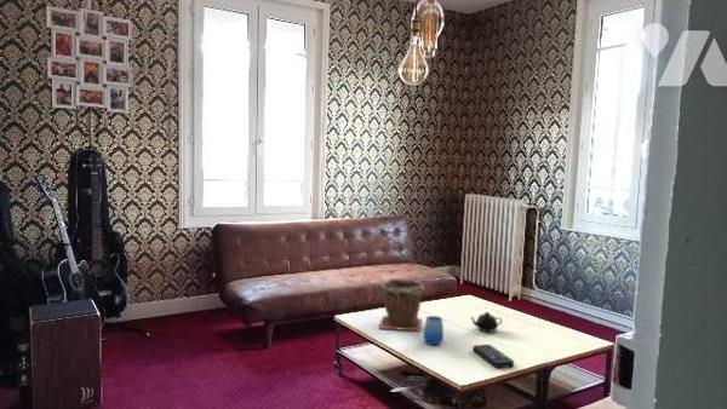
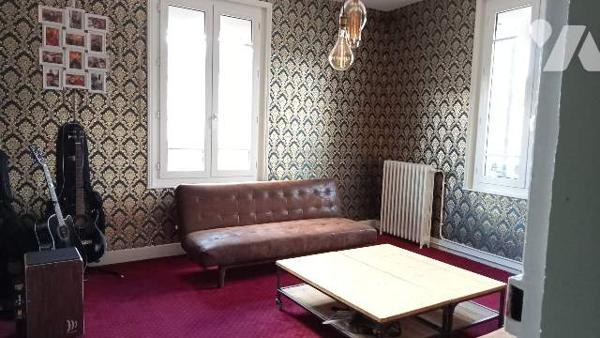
- plant pot (401, 303)
- remote control (492, 355)
- teapot (485, 321)
- cup (433, 330)
